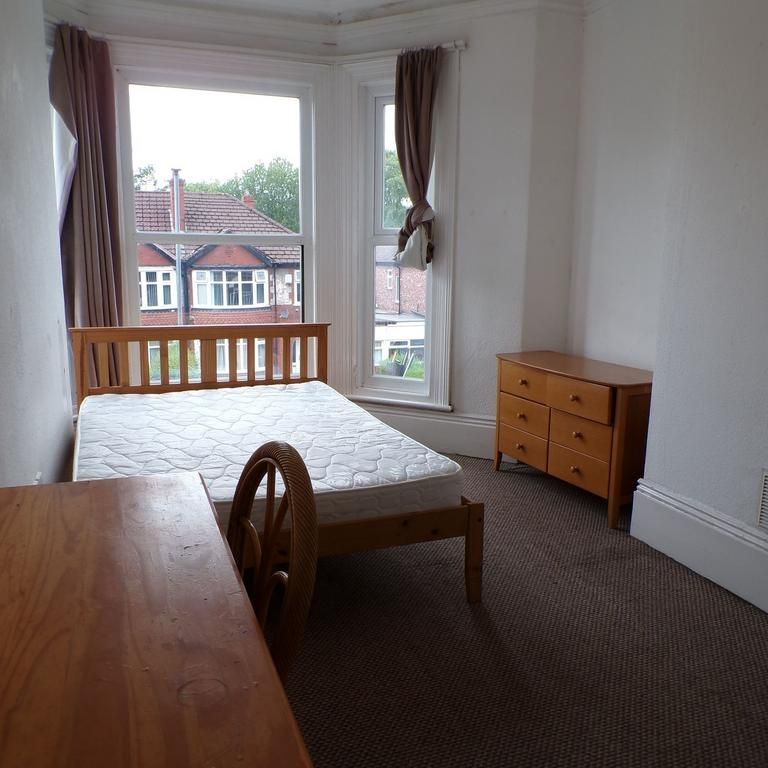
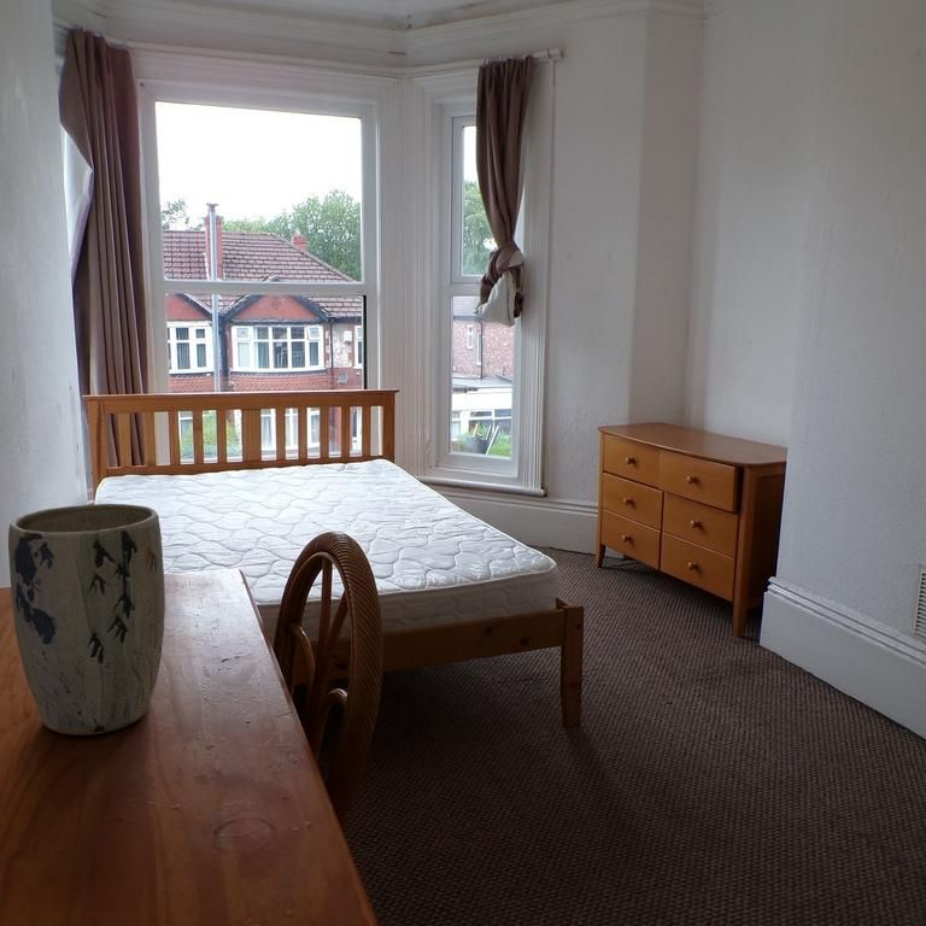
+ plant pot (92, 616)
